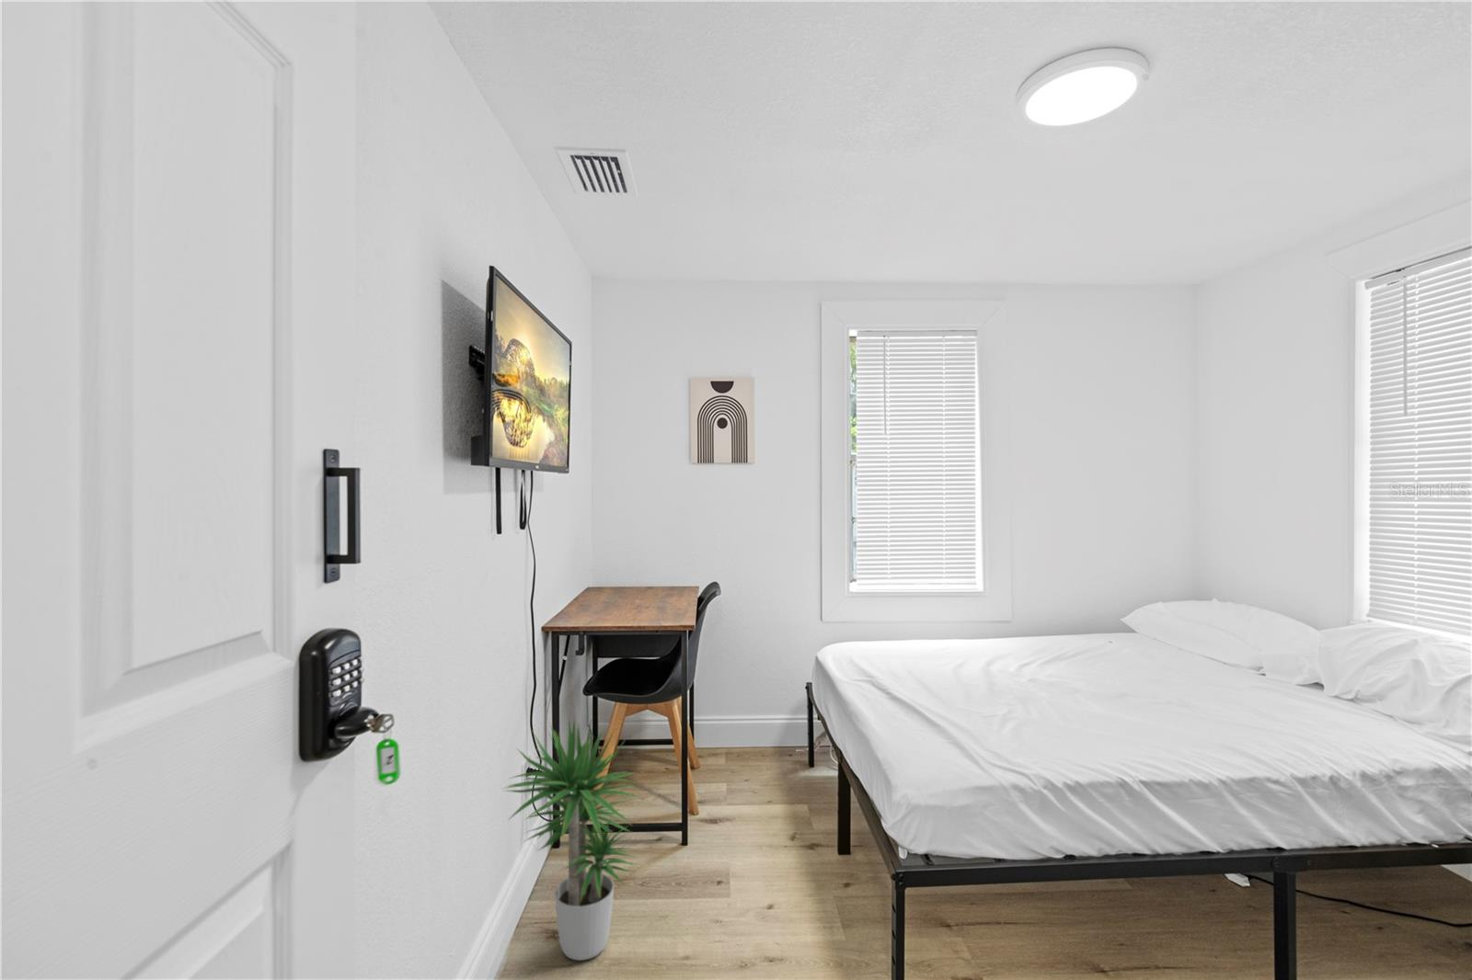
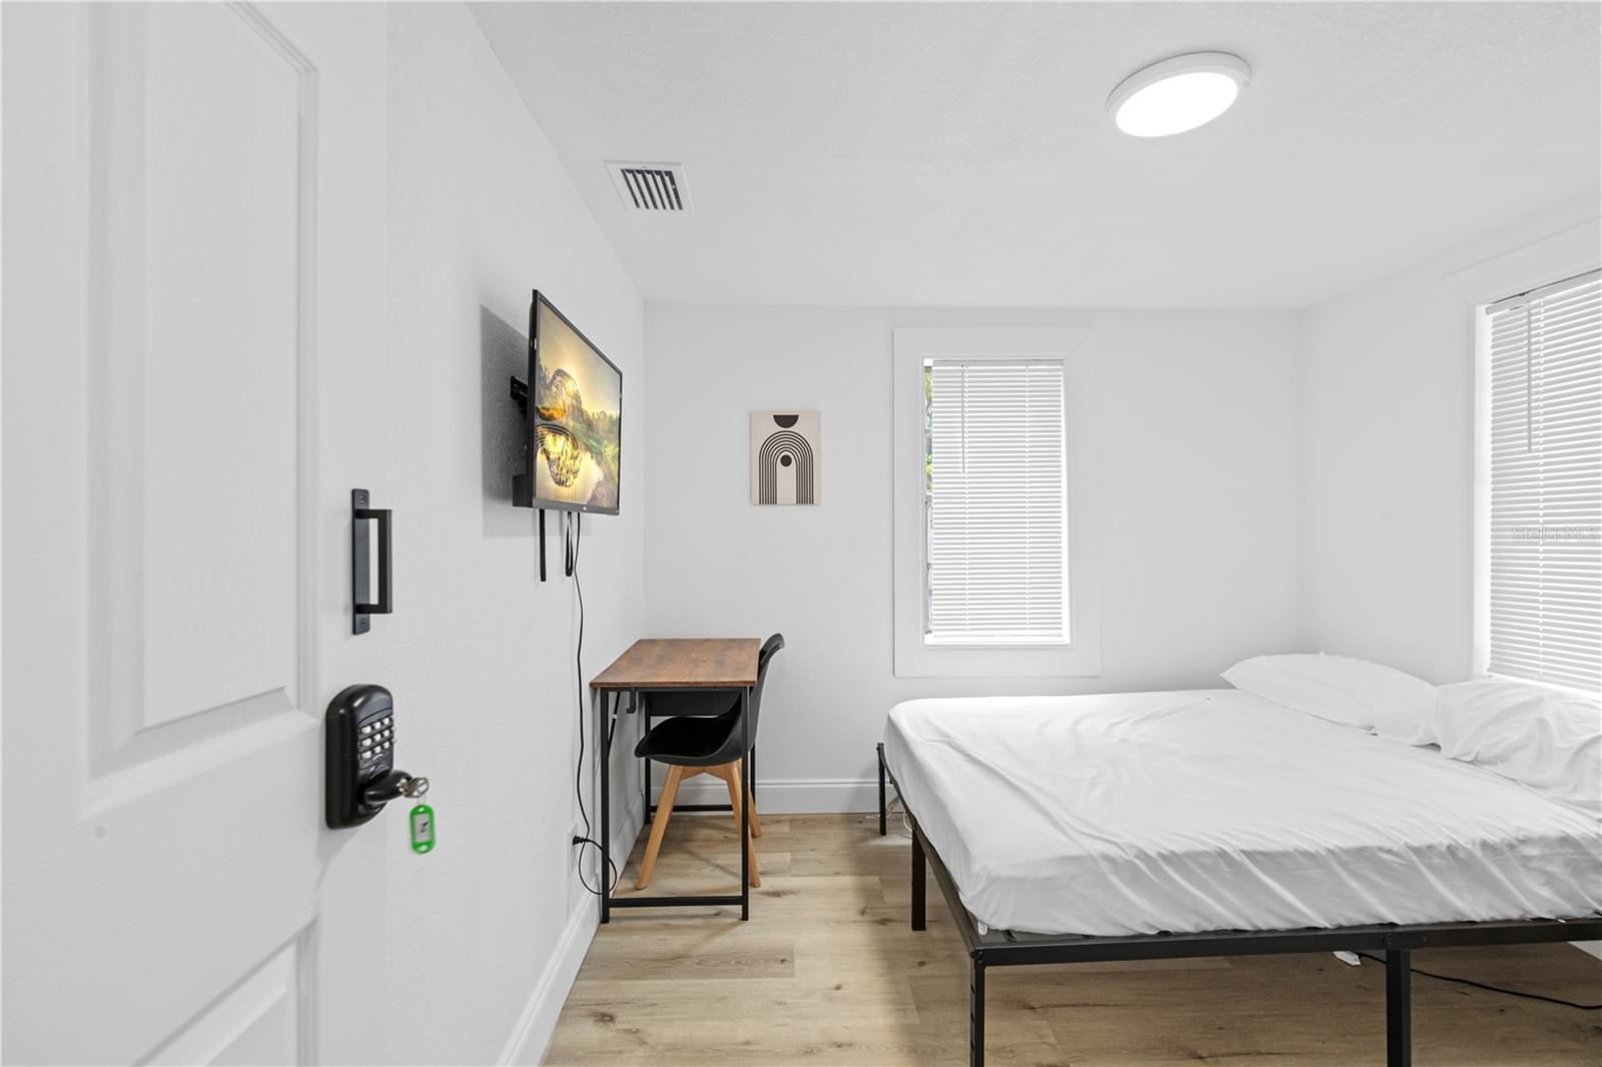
- potted plant (576, 833)
